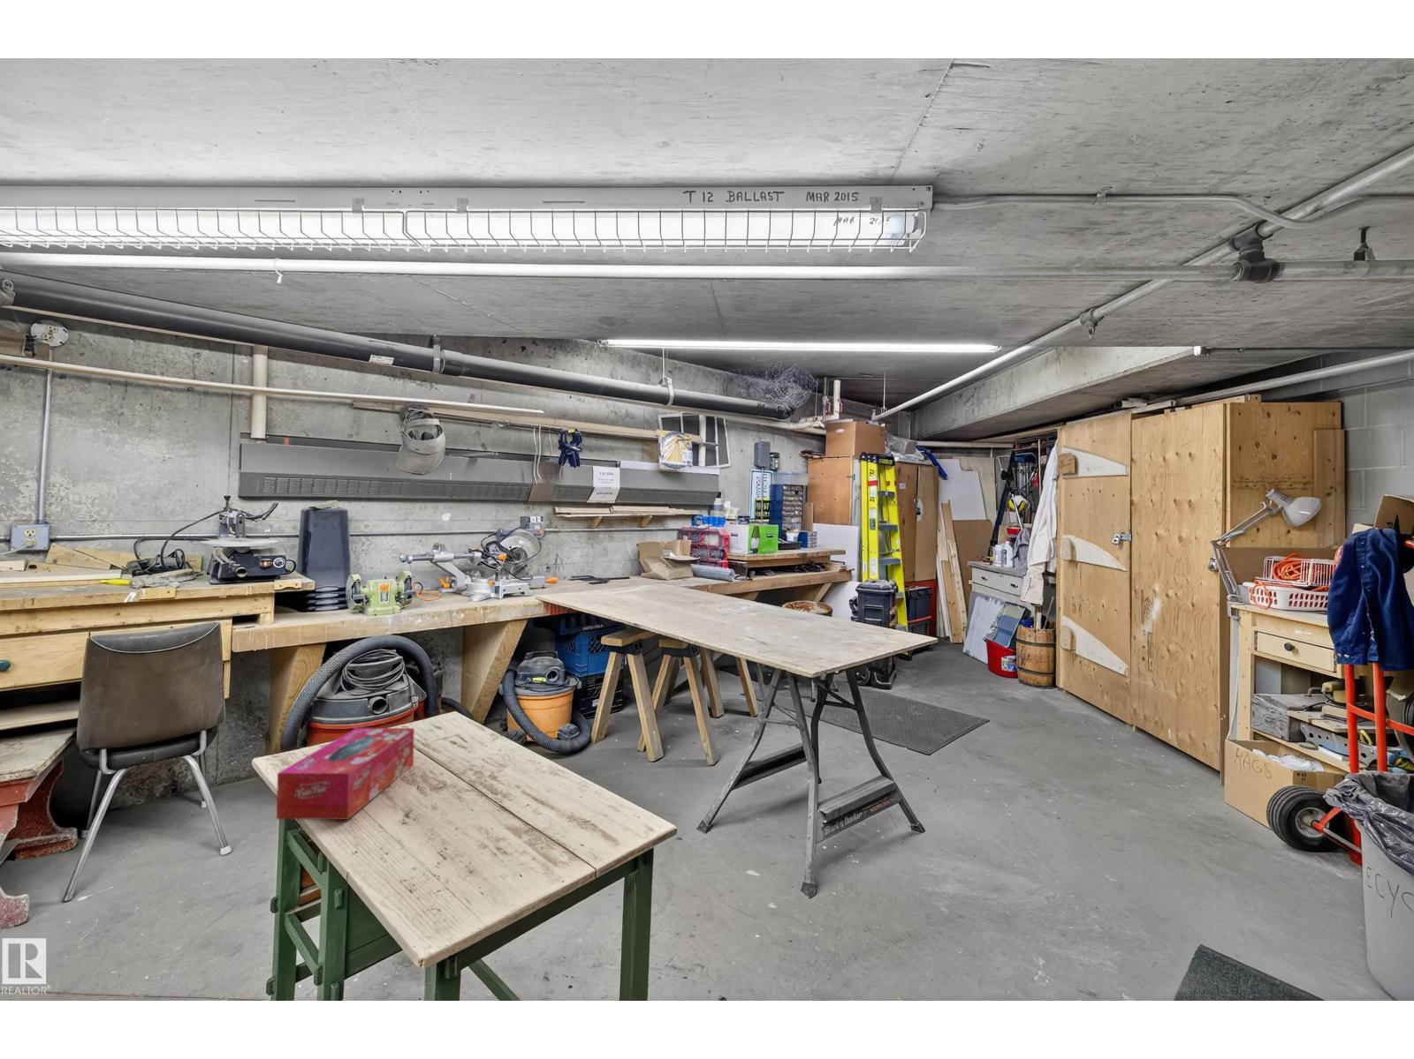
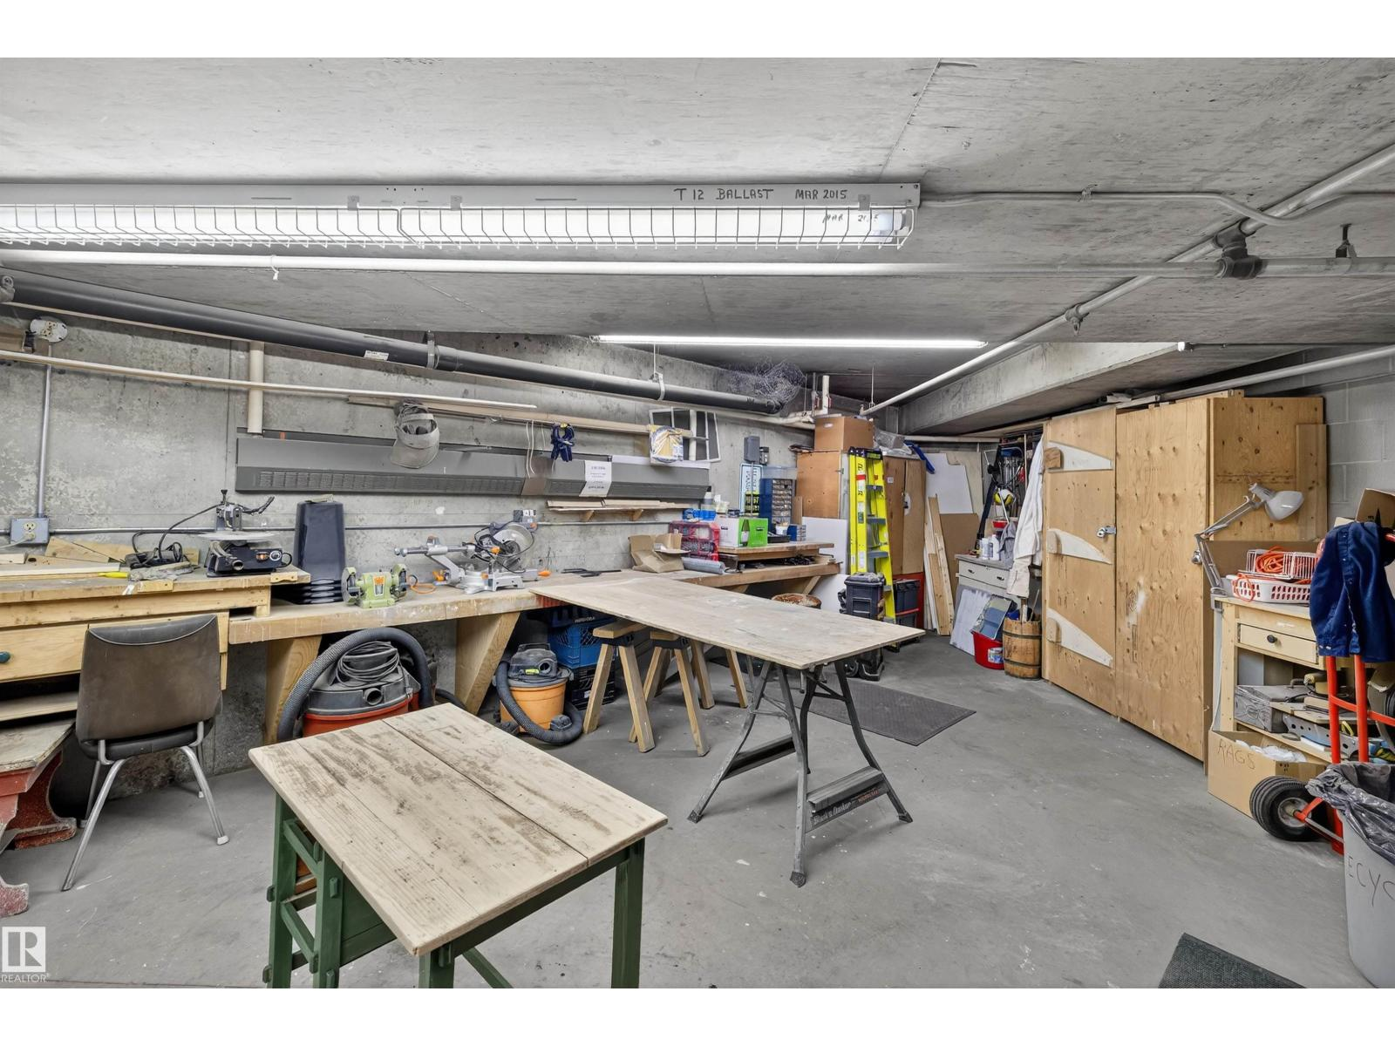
- tissue box (353, 769)
